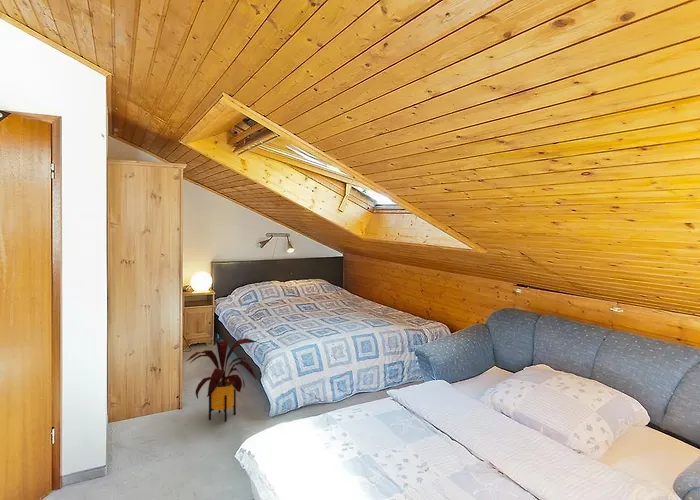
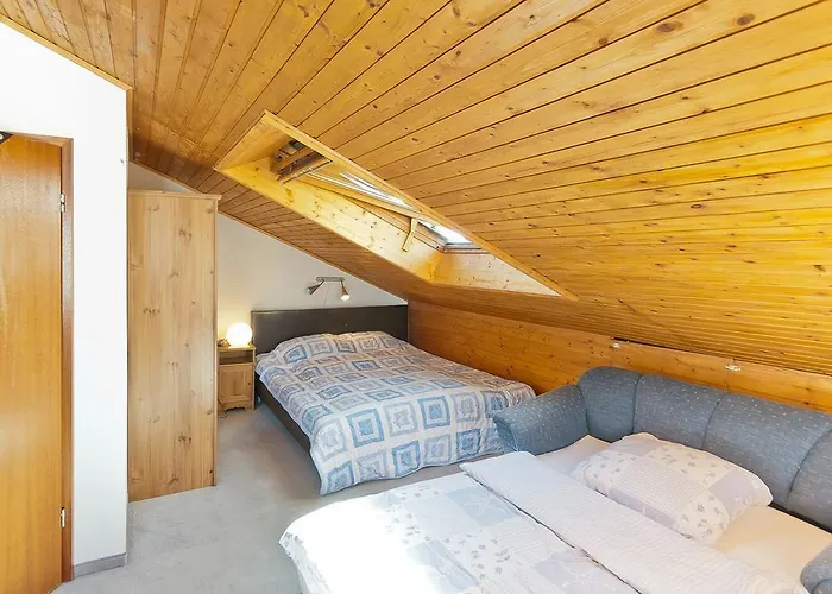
- house plant (226, 376)
